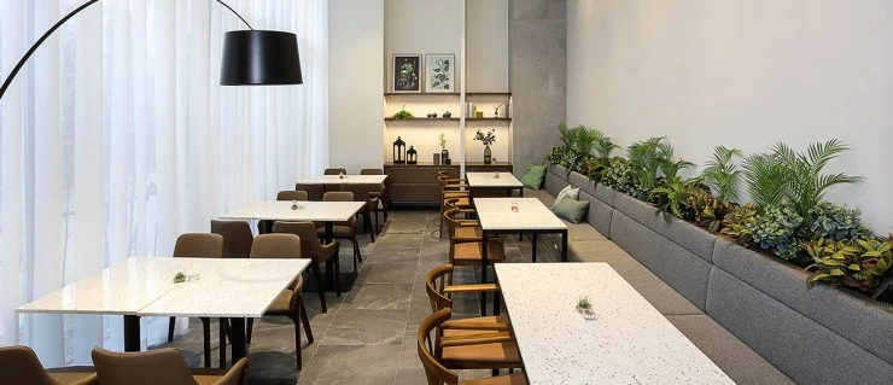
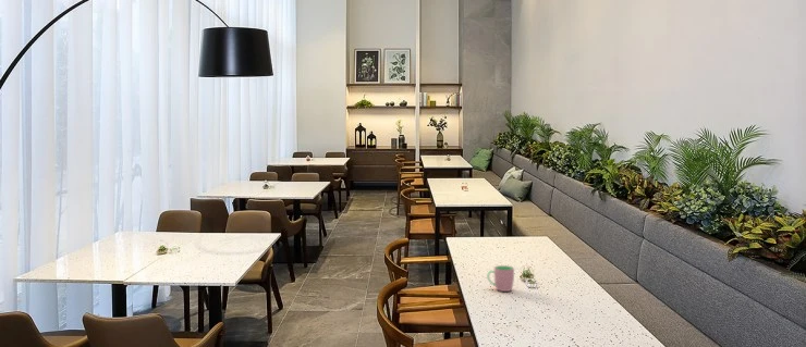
+ cup (500, 278)
